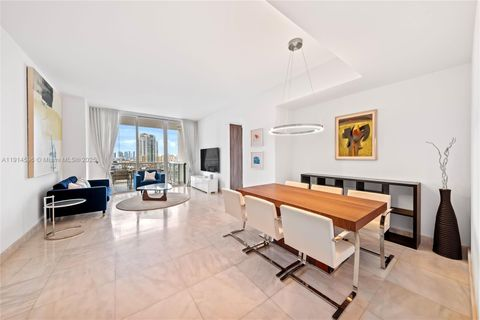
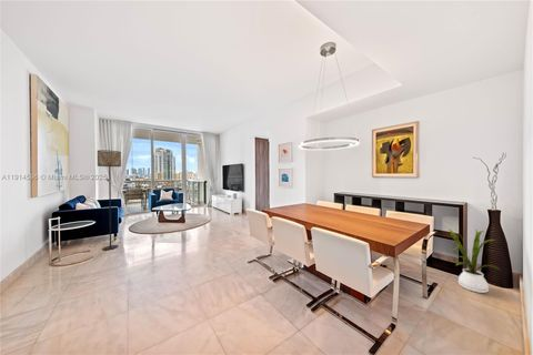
+ floor lamp (110, 199)
+ house plant (469, 255)
